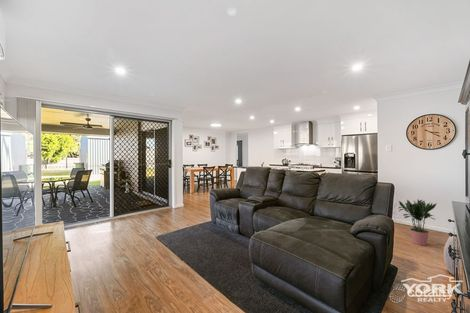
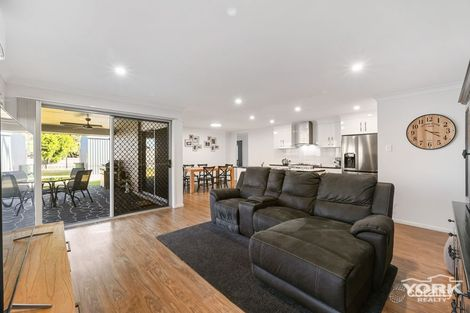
- potted plant (416, 221)
